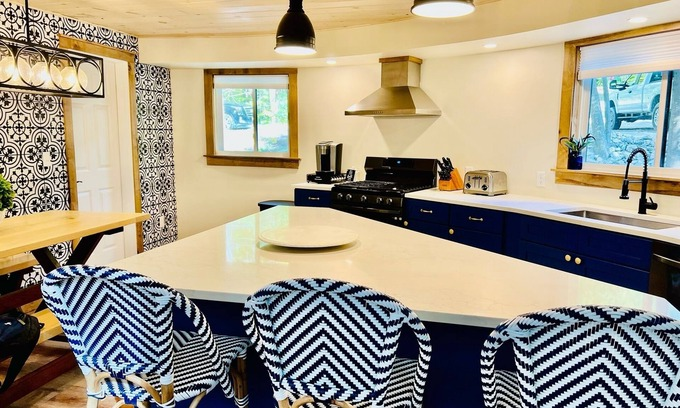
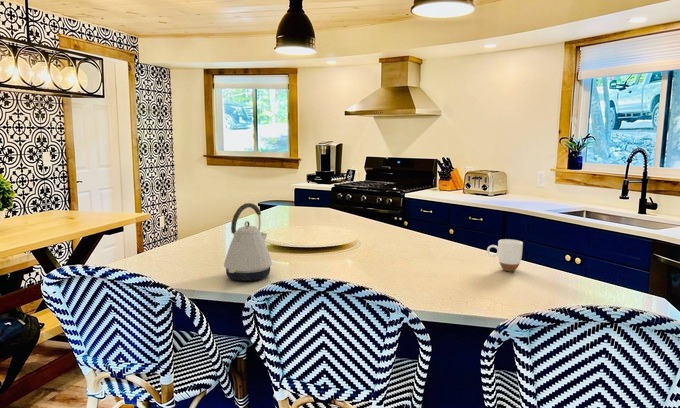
+ kettle (248, 239)
+ mug (504, 255)
